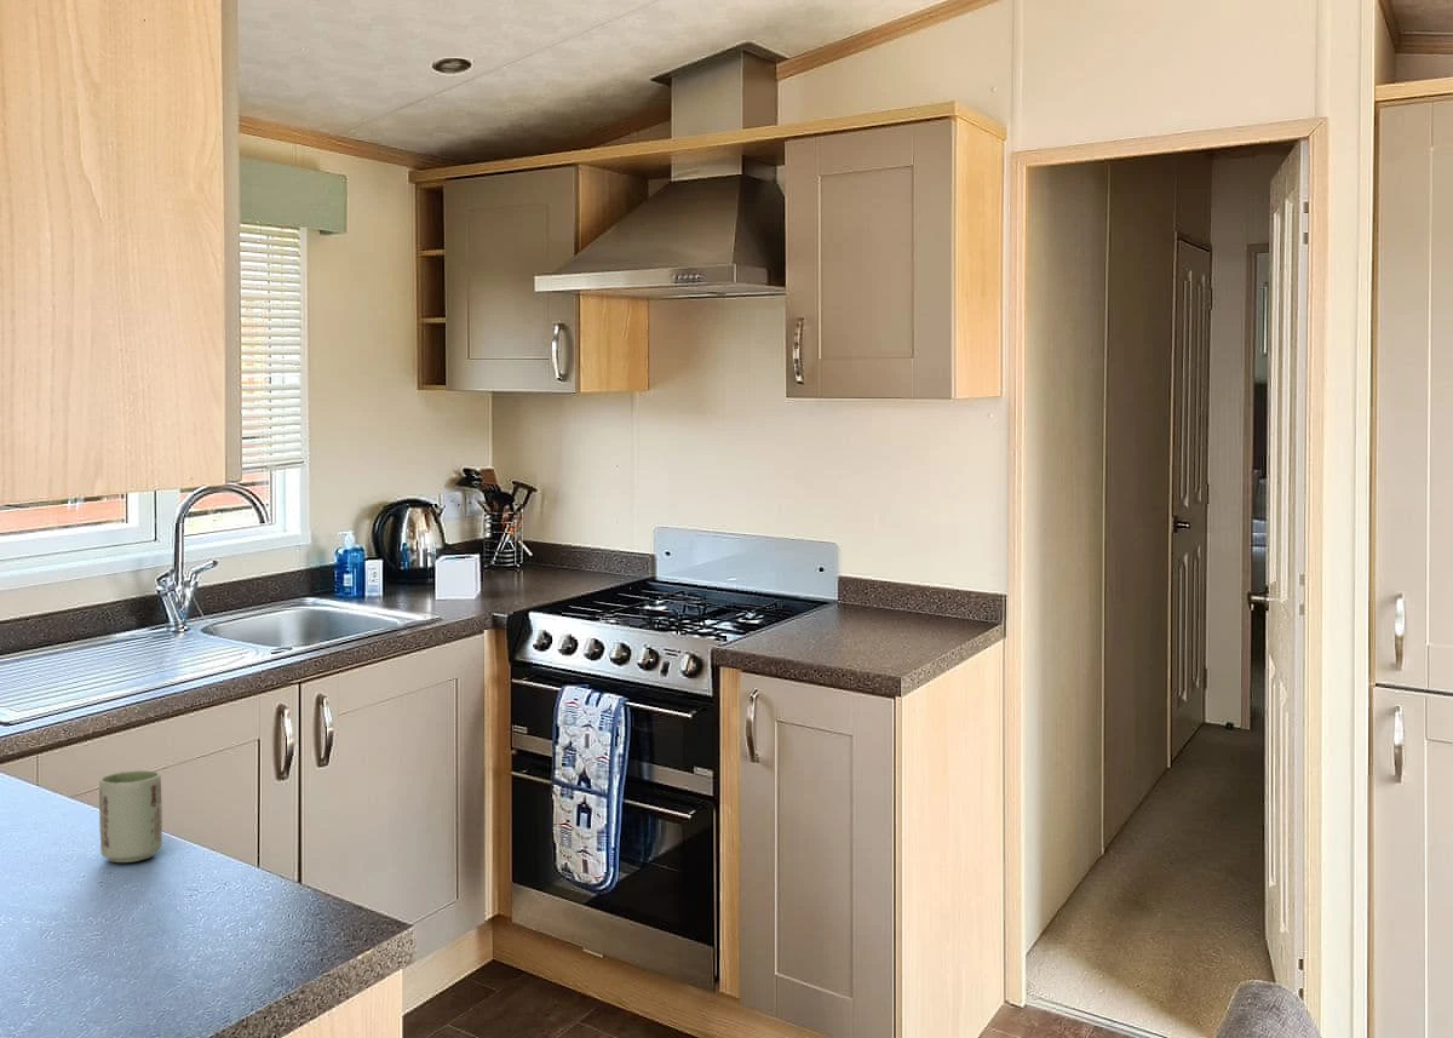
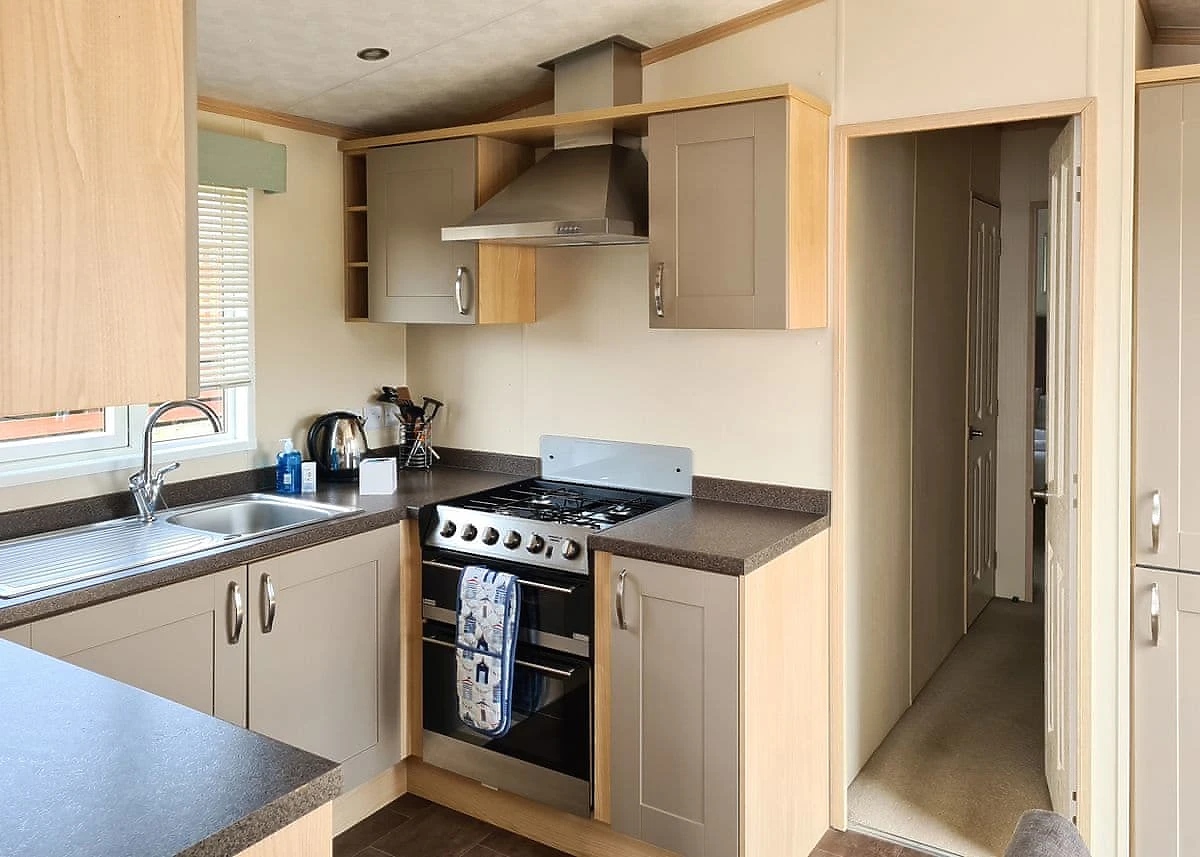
- cup (131, 815)
